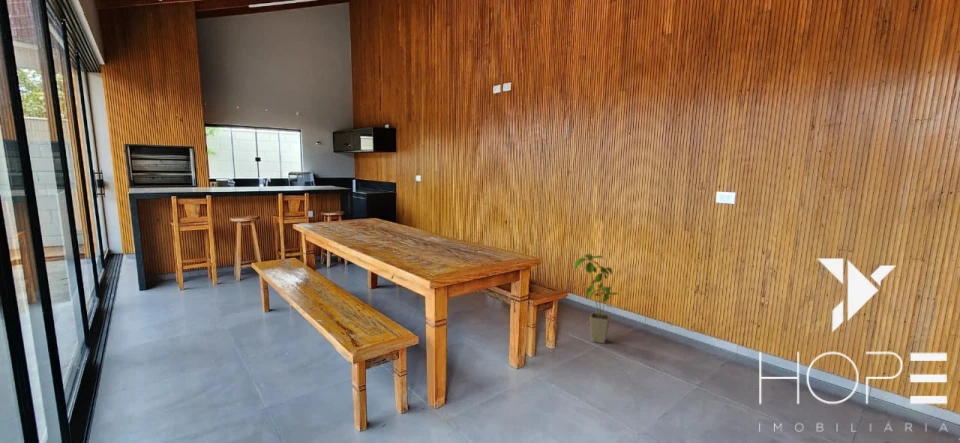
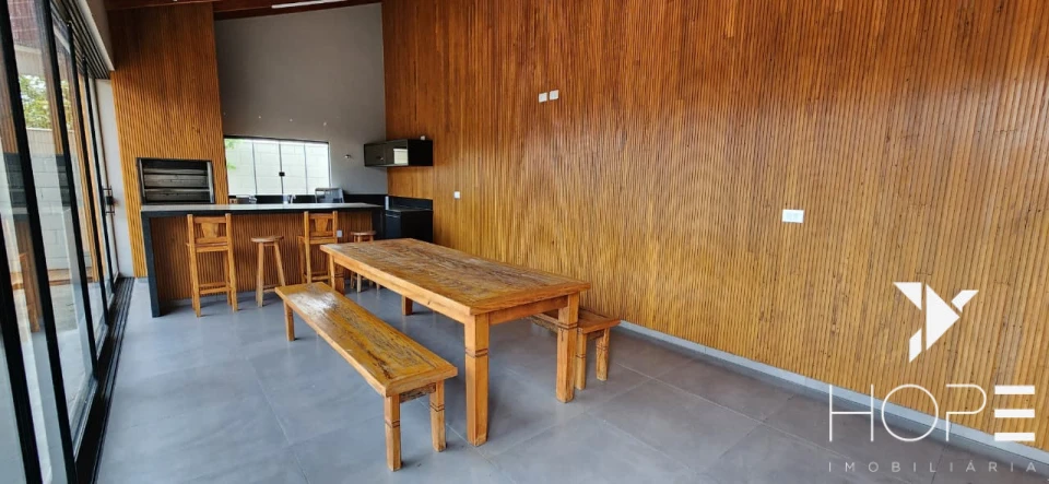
- house plant (595, 299)
